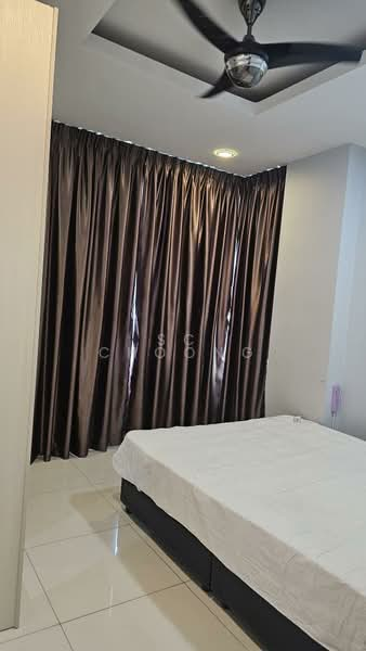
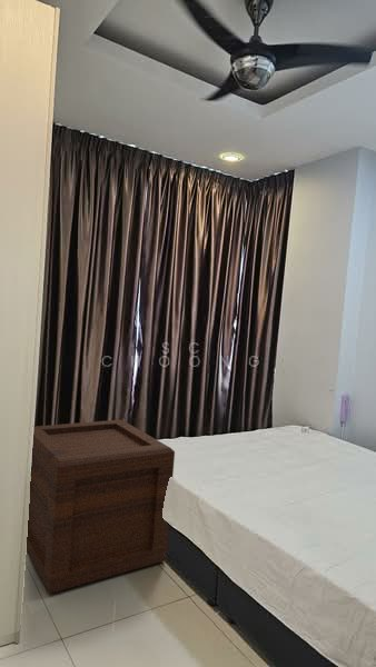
+ wooden crate (91, 492)
